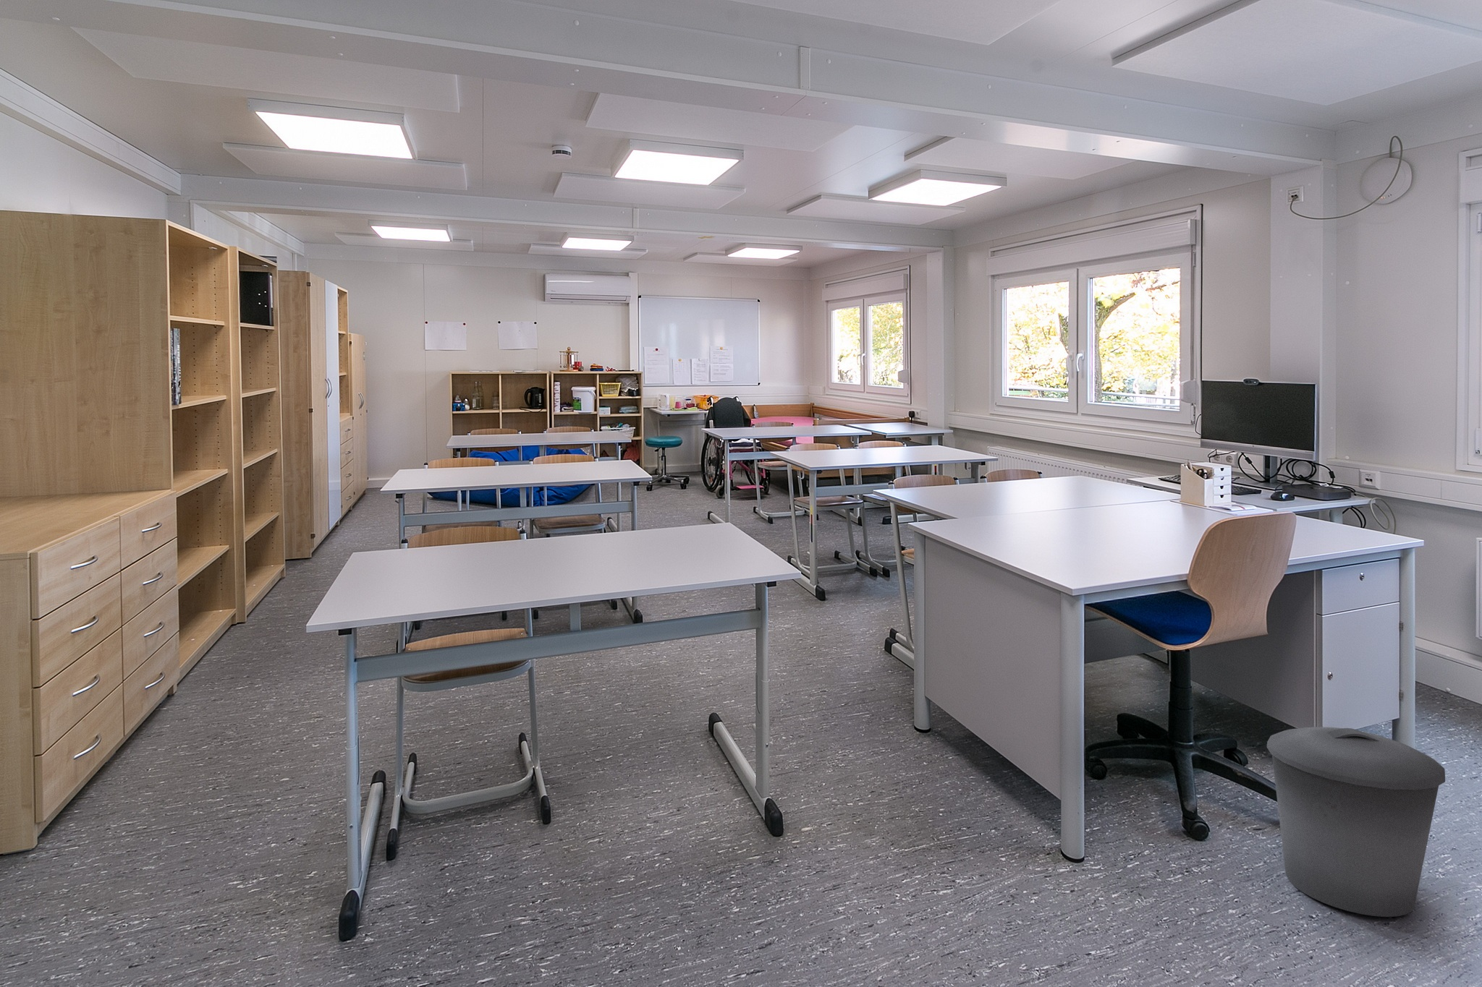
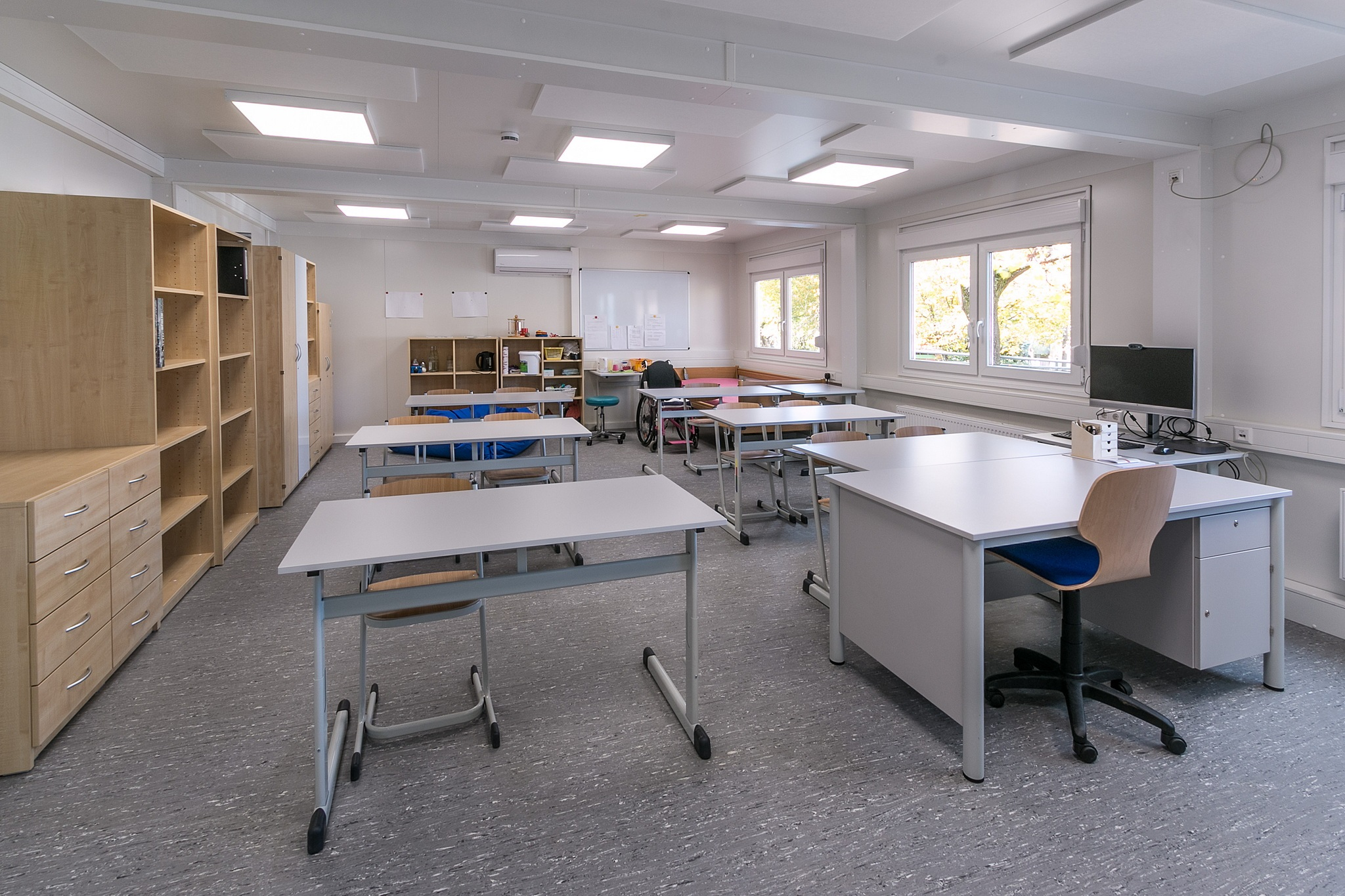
- trash can (1350, 810)
